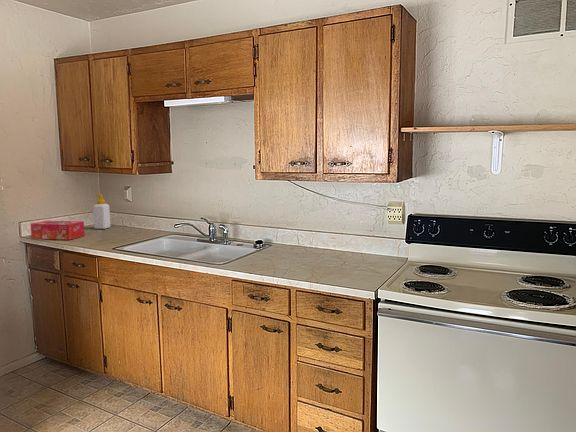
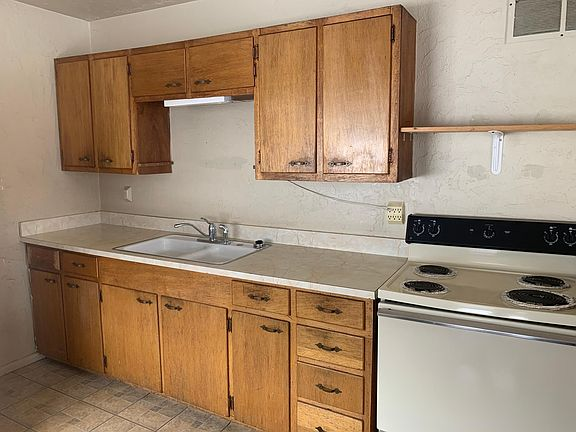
- soap bottle (101, 211)
- tissue box (57, 229)
